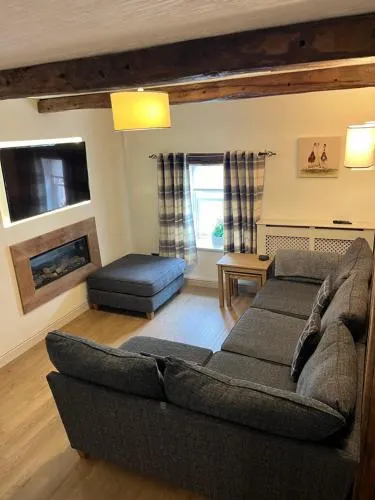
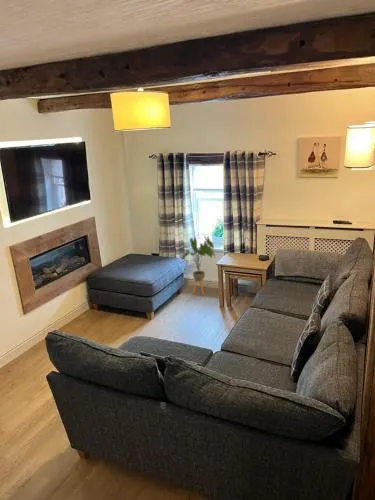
+ house plant (200, 263)
